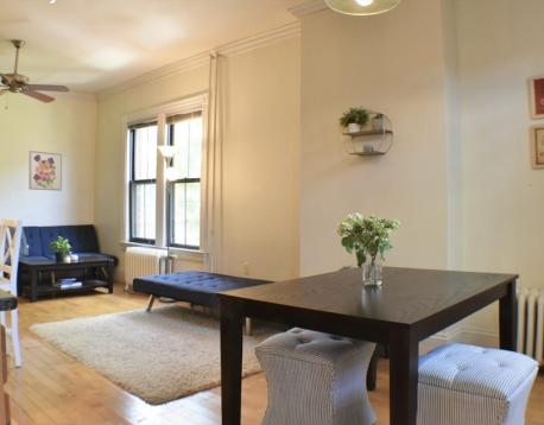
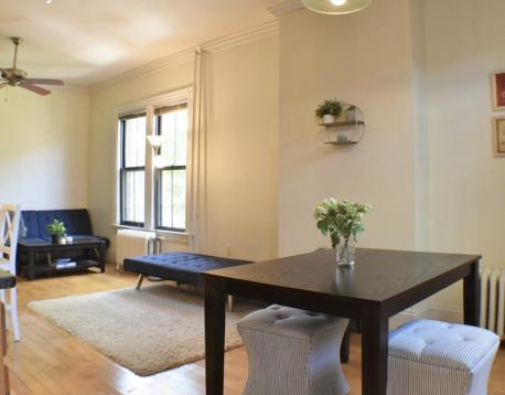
- wall art (45, 171)
